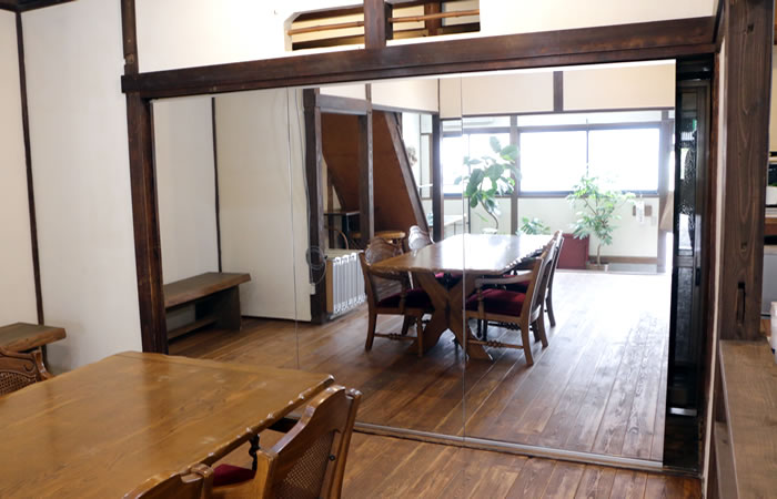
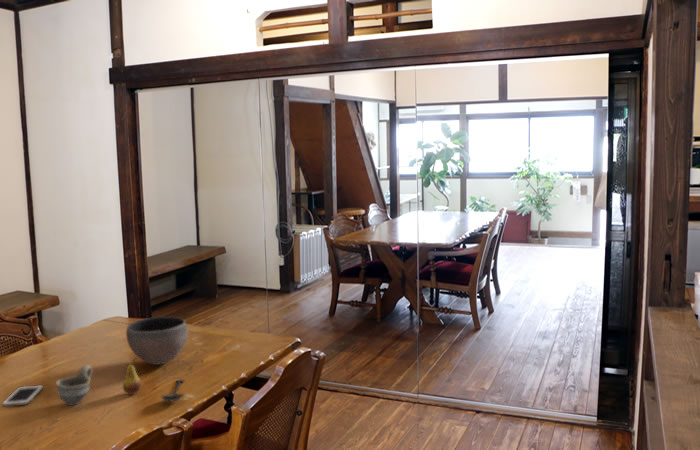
+ cell phone (23, 395)
+ bowl (158, 343)
+ cup (77, 386)
+ spoon (176, 387)
+ fruit (131, 375)
